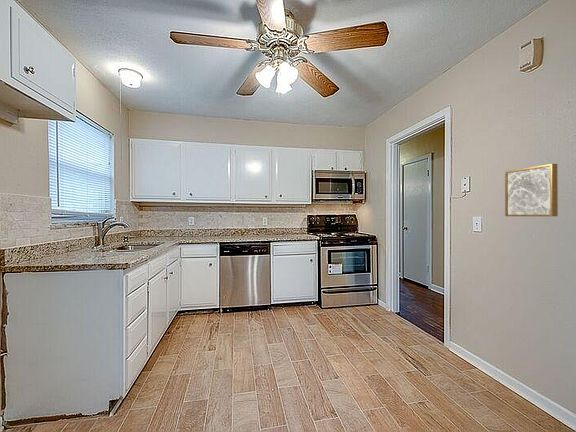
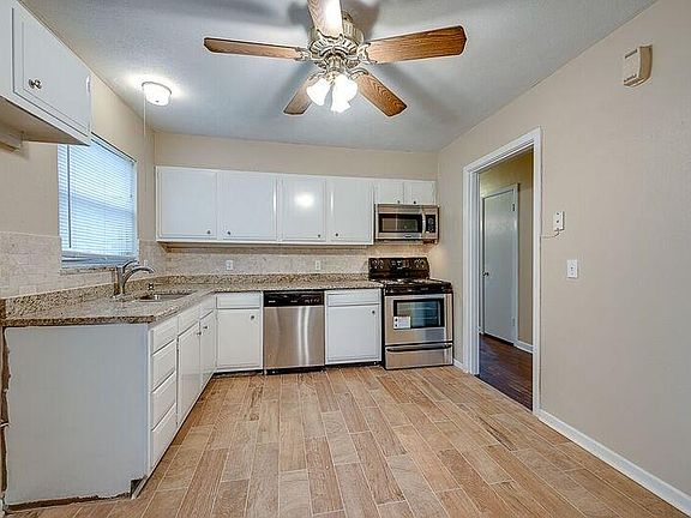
- wall art (529, 192)
